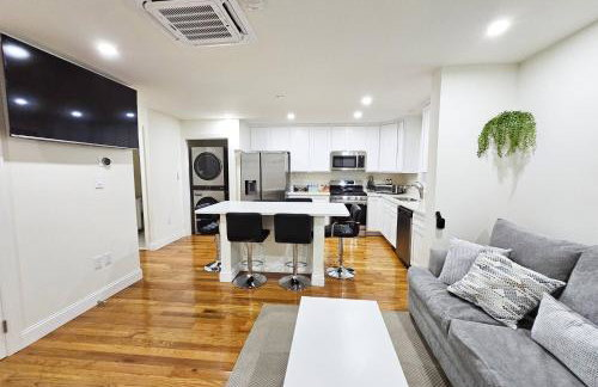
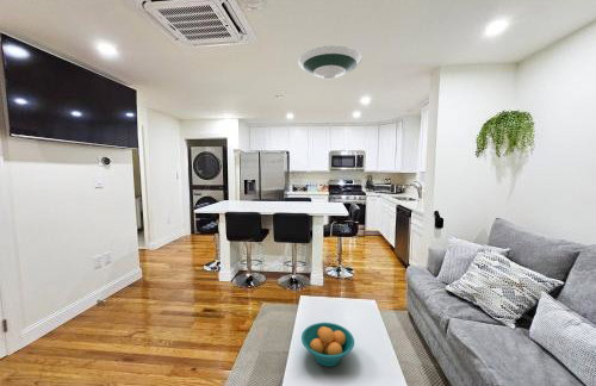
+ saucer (329, 69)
+ fruit bowl (327, 343)
